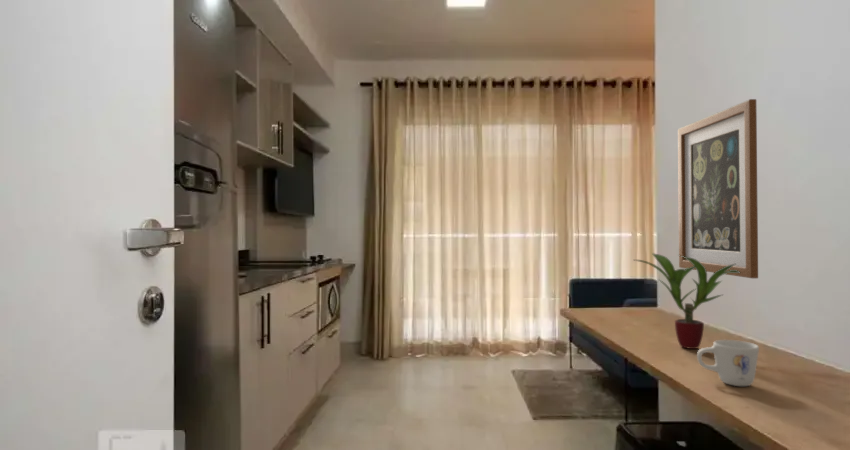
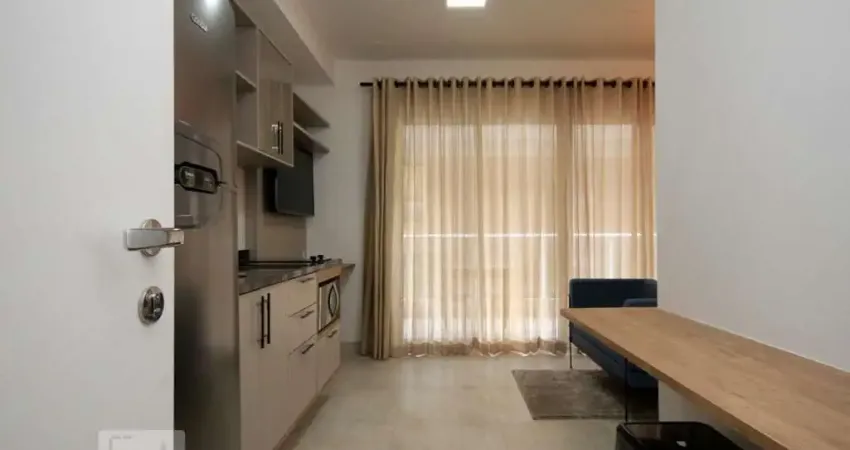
- mug (727, 363)
- potted plant (684, 298)
- wall art (712, 193)
